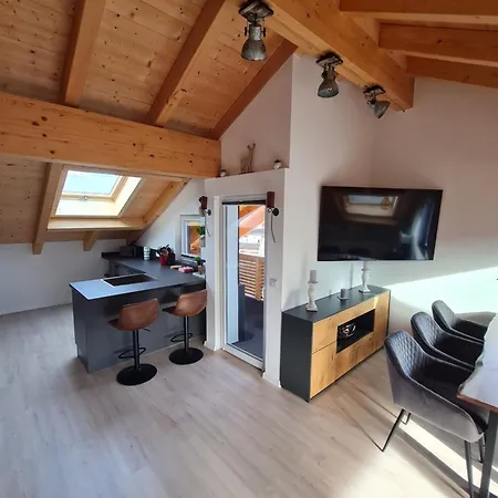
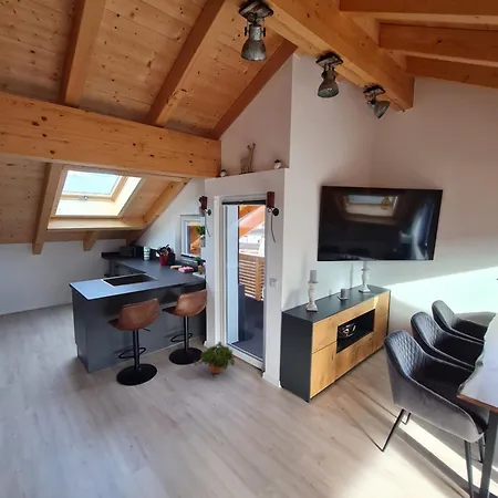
+ potted plant (217, 357)
